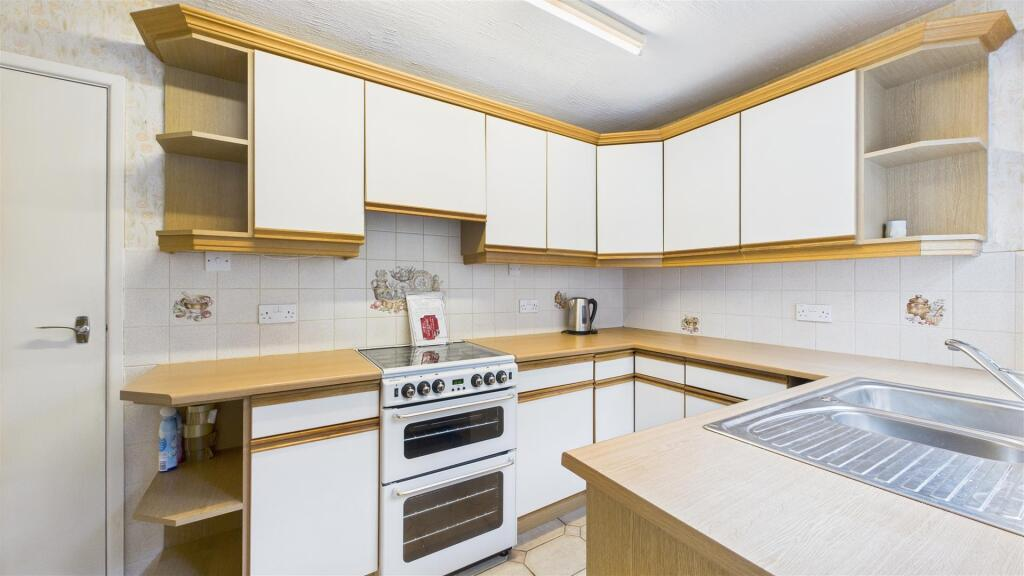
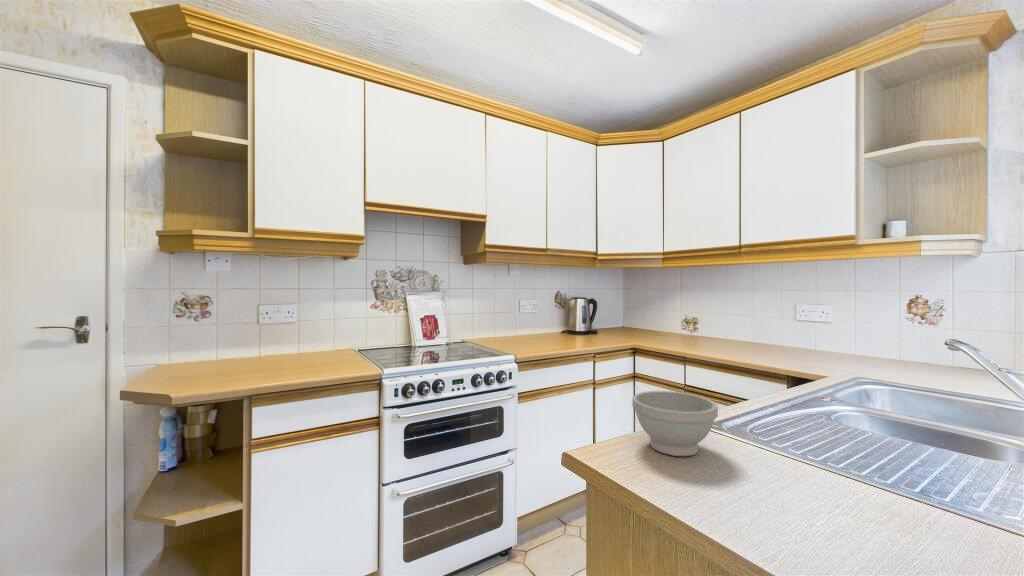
+ bowl (673, 423)
